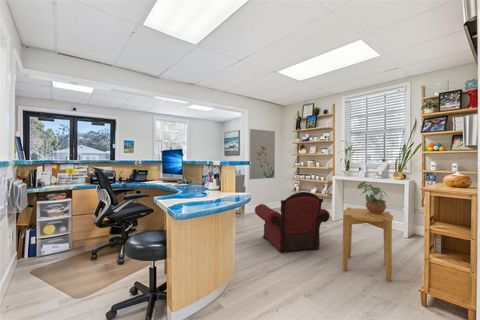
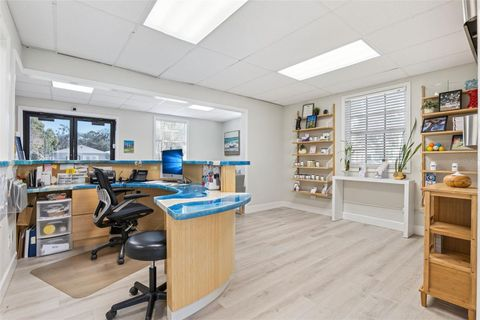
- wall art (262, 154)
- side table (351, 236)
- armchair (290, 216)
- potted plant (371, 196)
